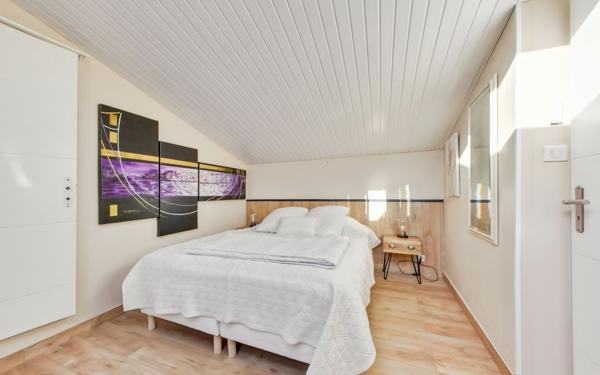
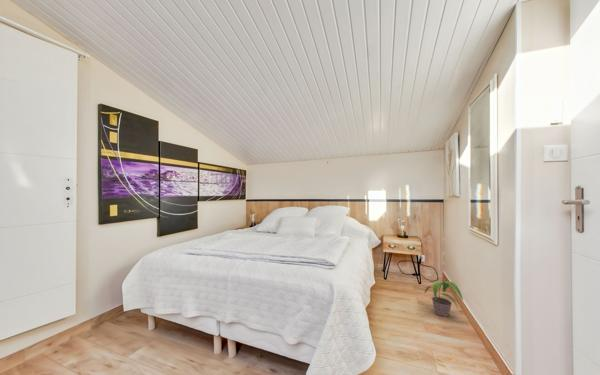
+ potted plant (440, 297)
